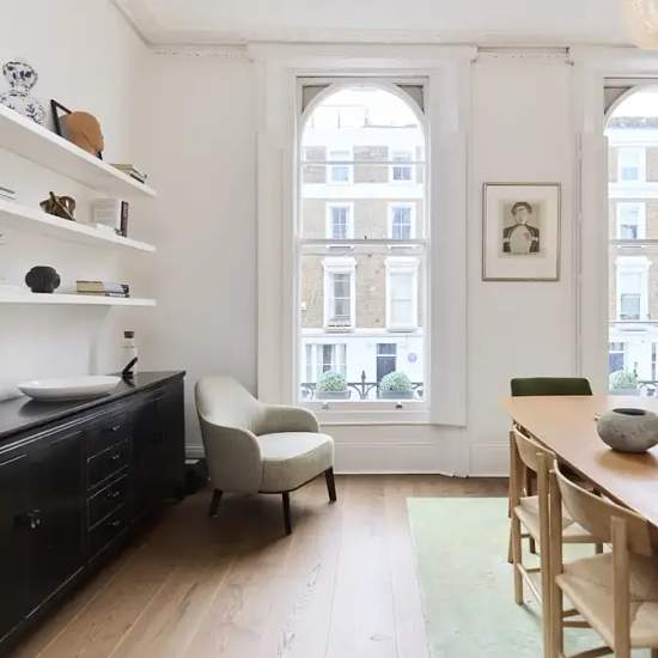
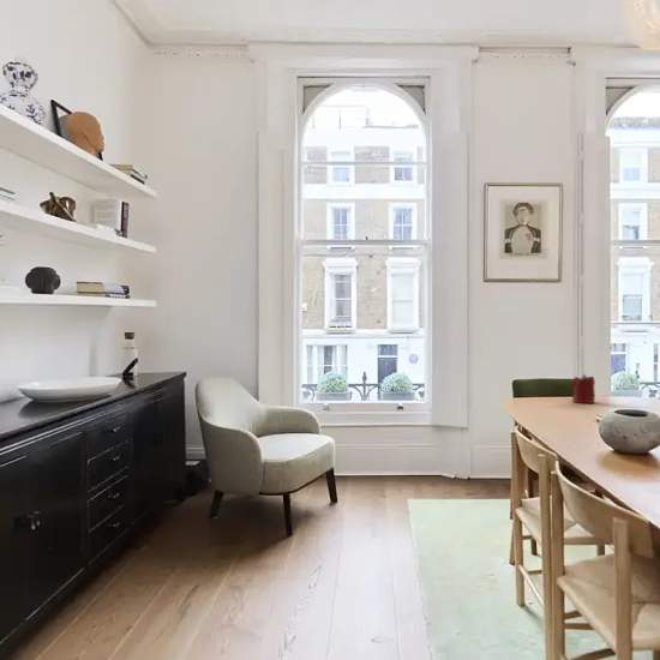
+ candle (583, 388)
